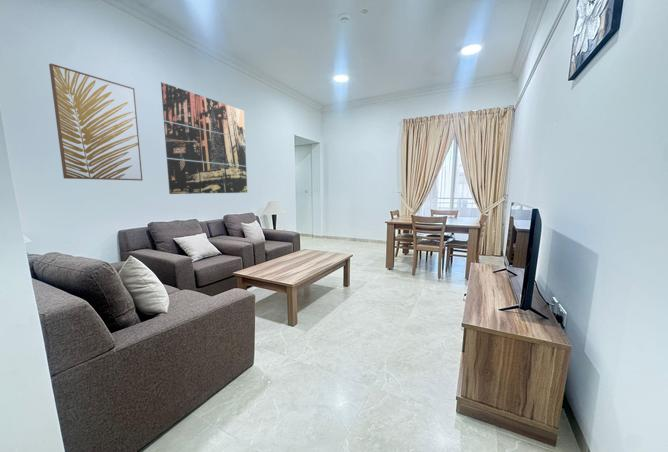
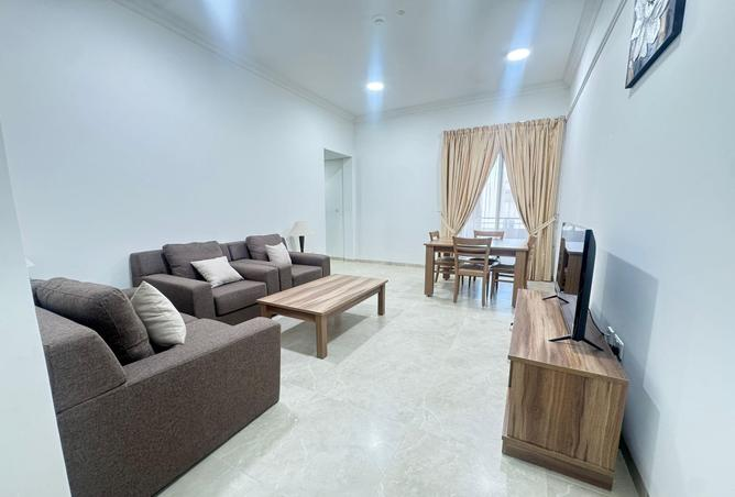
- wall art (101, 129)
- wall art (211, 147)
